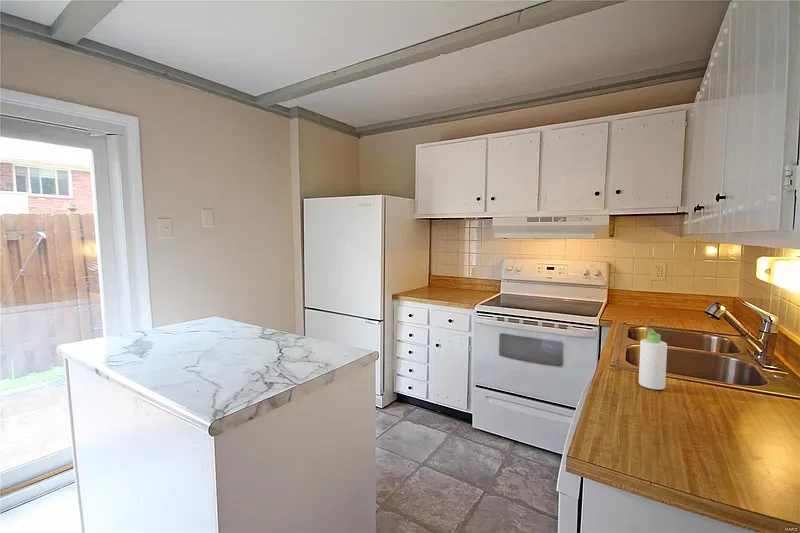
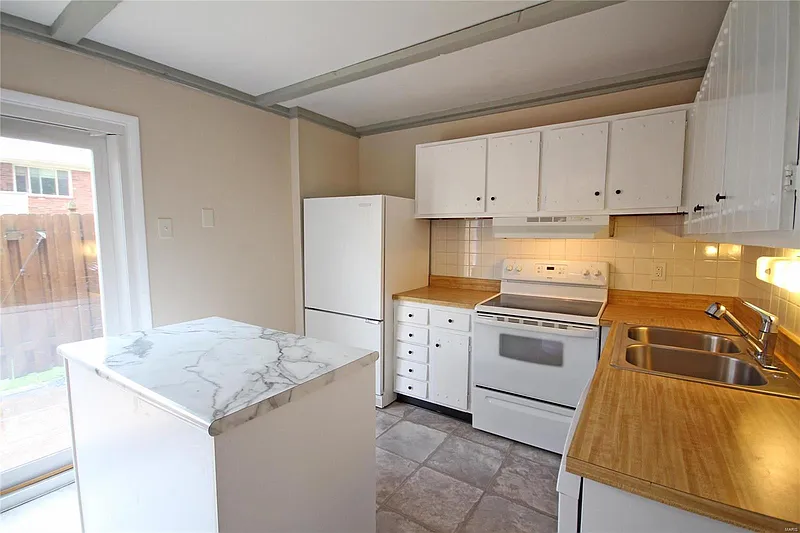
- bottle (651, 355)
